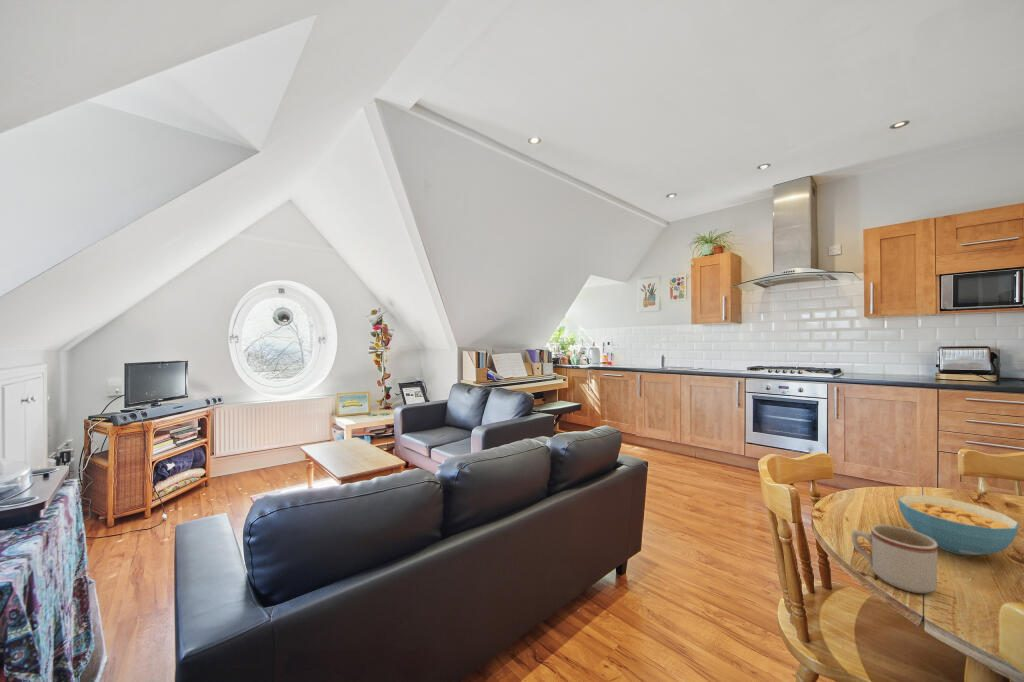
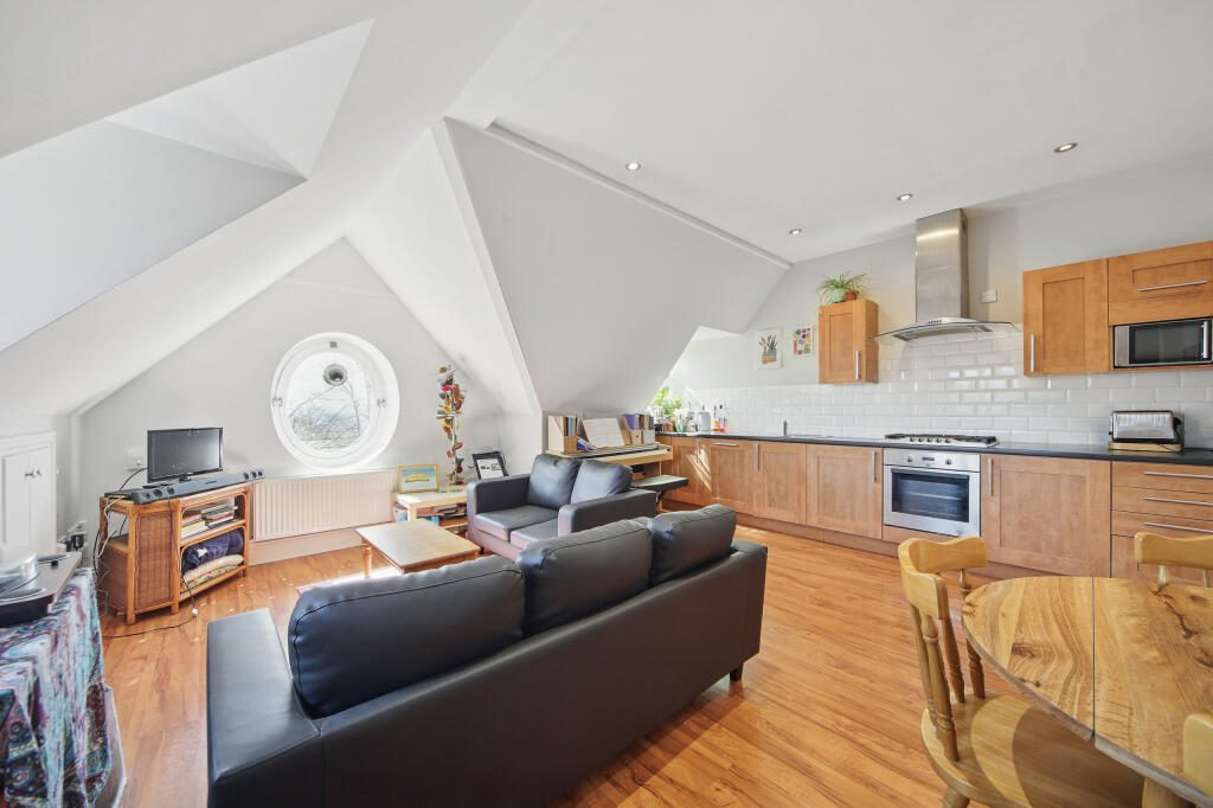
- mug (892, 555)
- cereal bowl (954, 529)
